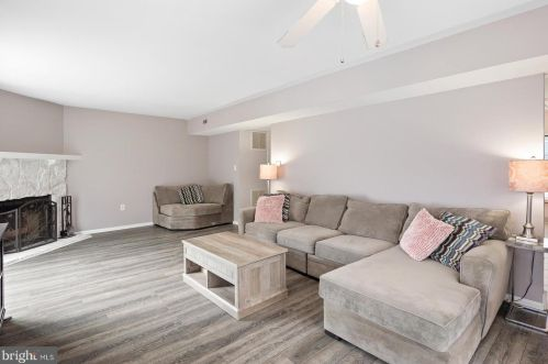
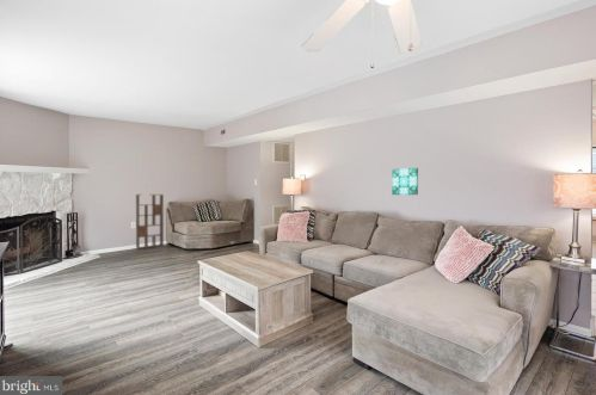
+ wall art (404, 181)
+ spice rack (147, 220)
